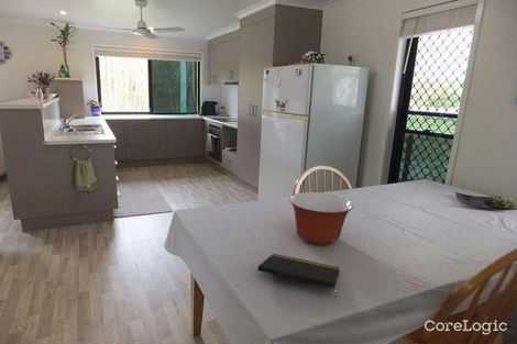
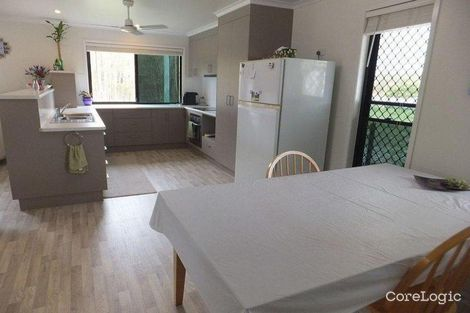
- mixing bowl (319, 220)
- notepad (300, 268)
